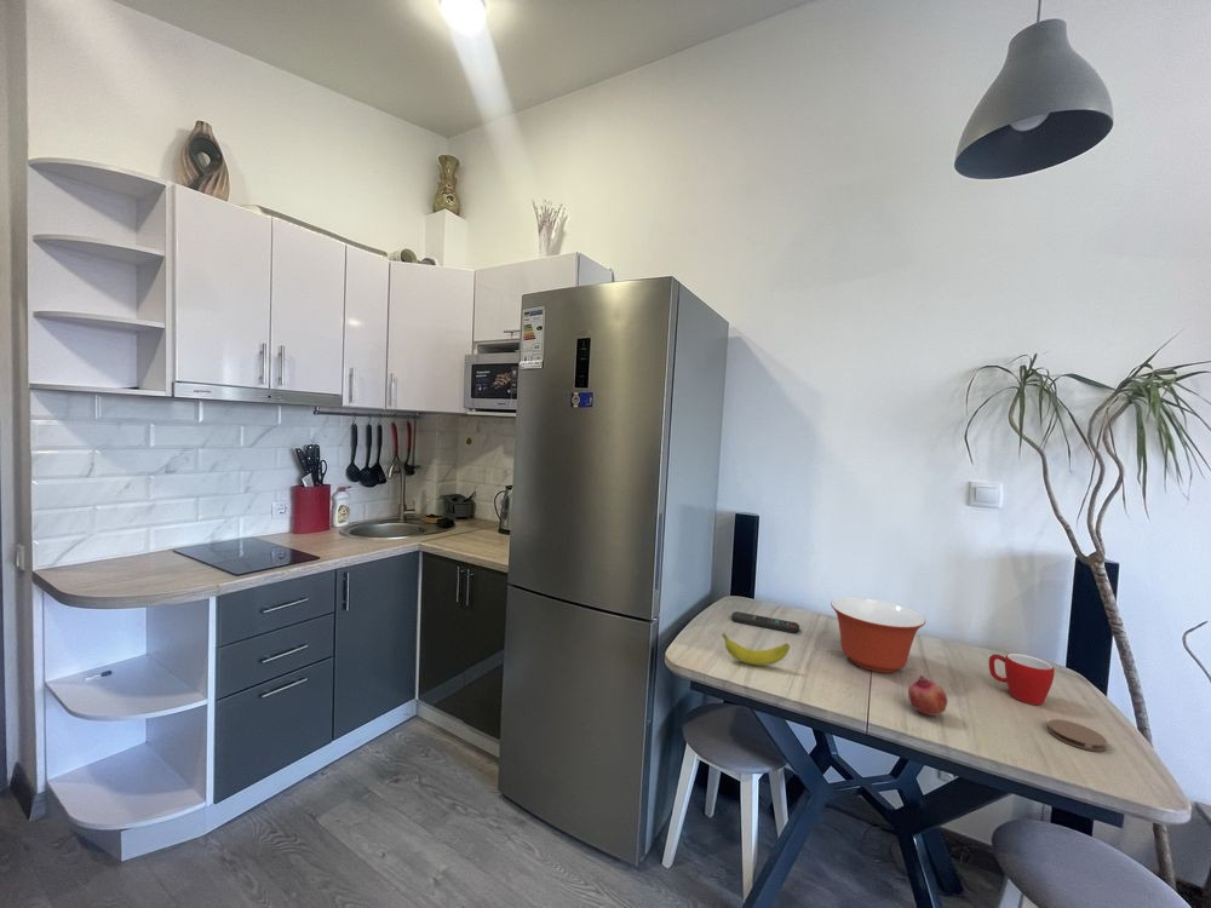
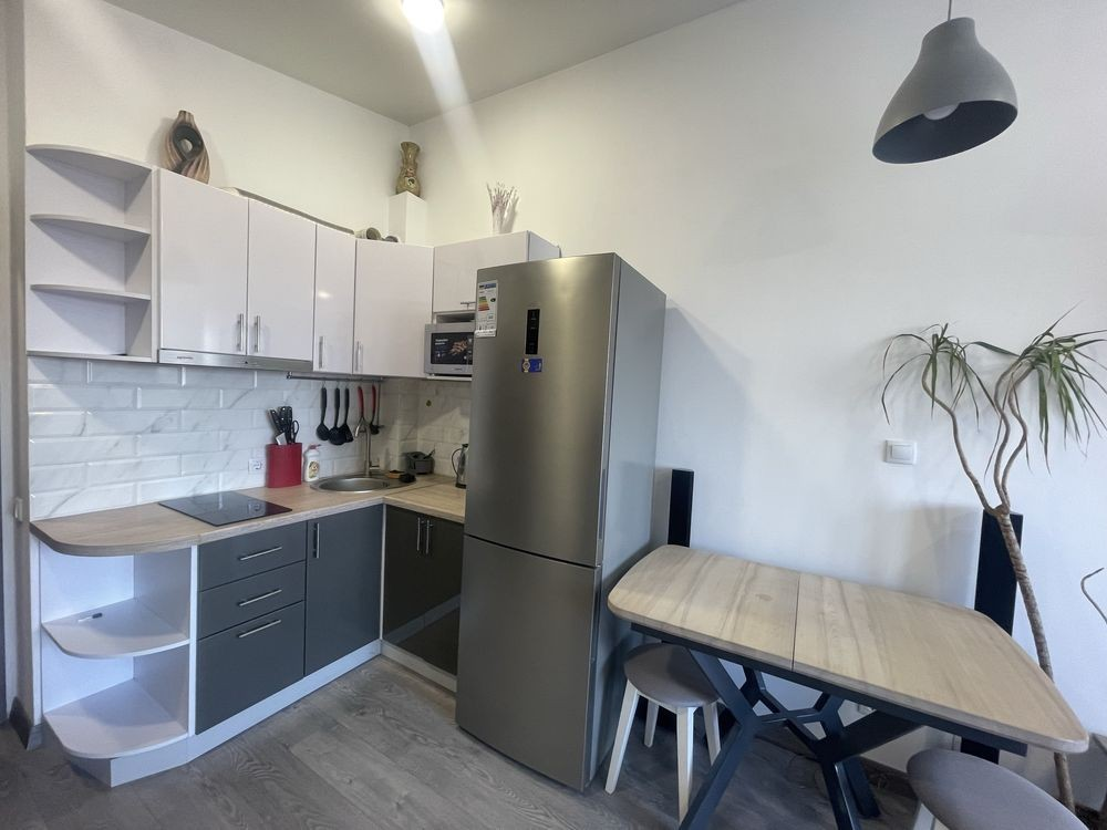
- fruit (926, 694)
- banana (754, 650)
- remote control (764, 621)
- mixing bowl (874, 636)
- coaster (1075, 734)
- mug (1018, 677)
